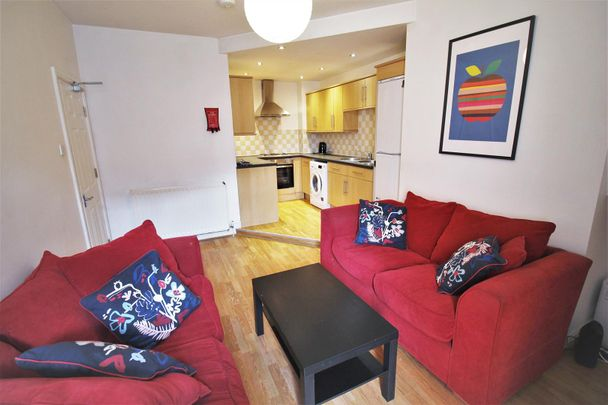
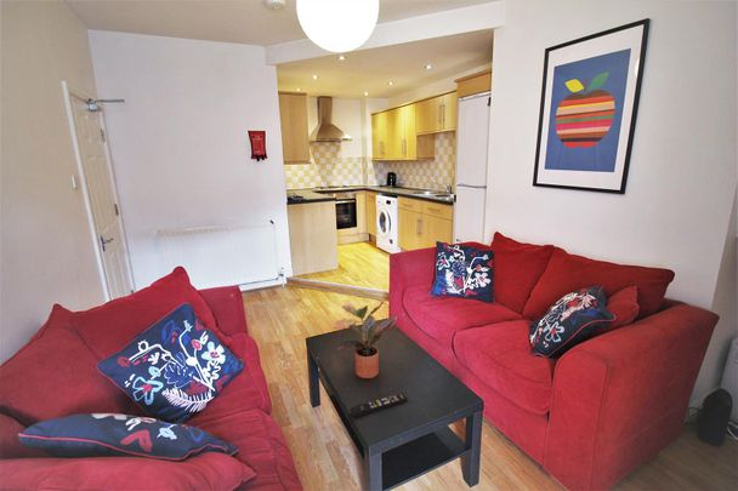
+ remote control (379, 404)
+ potted plant (361, 335)
